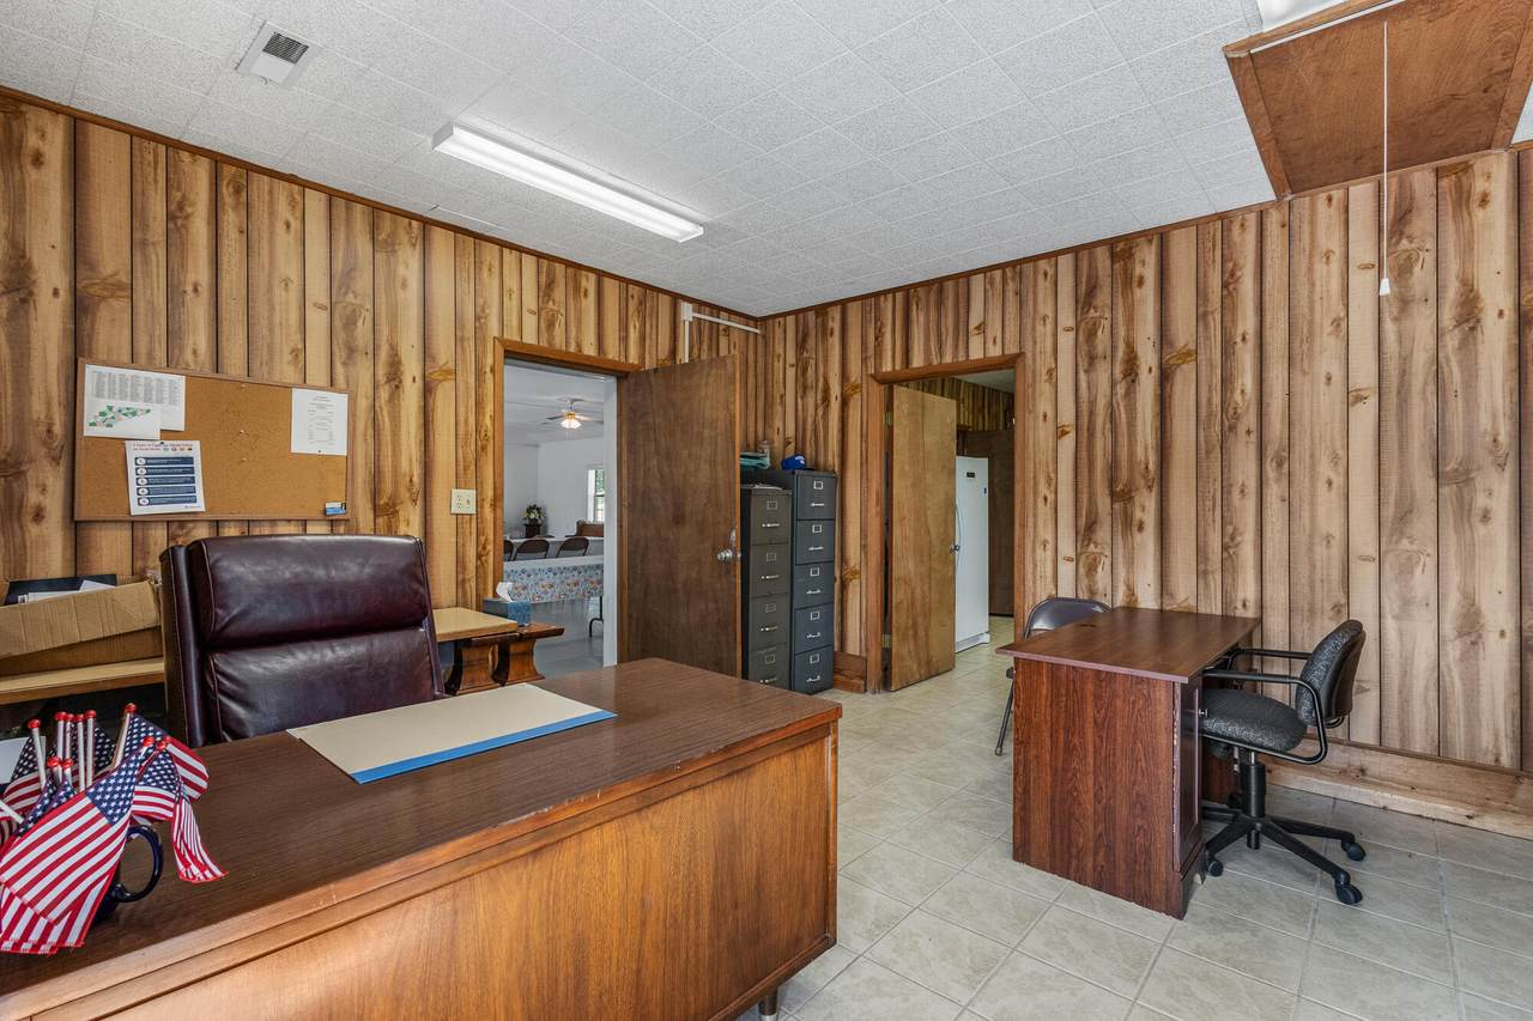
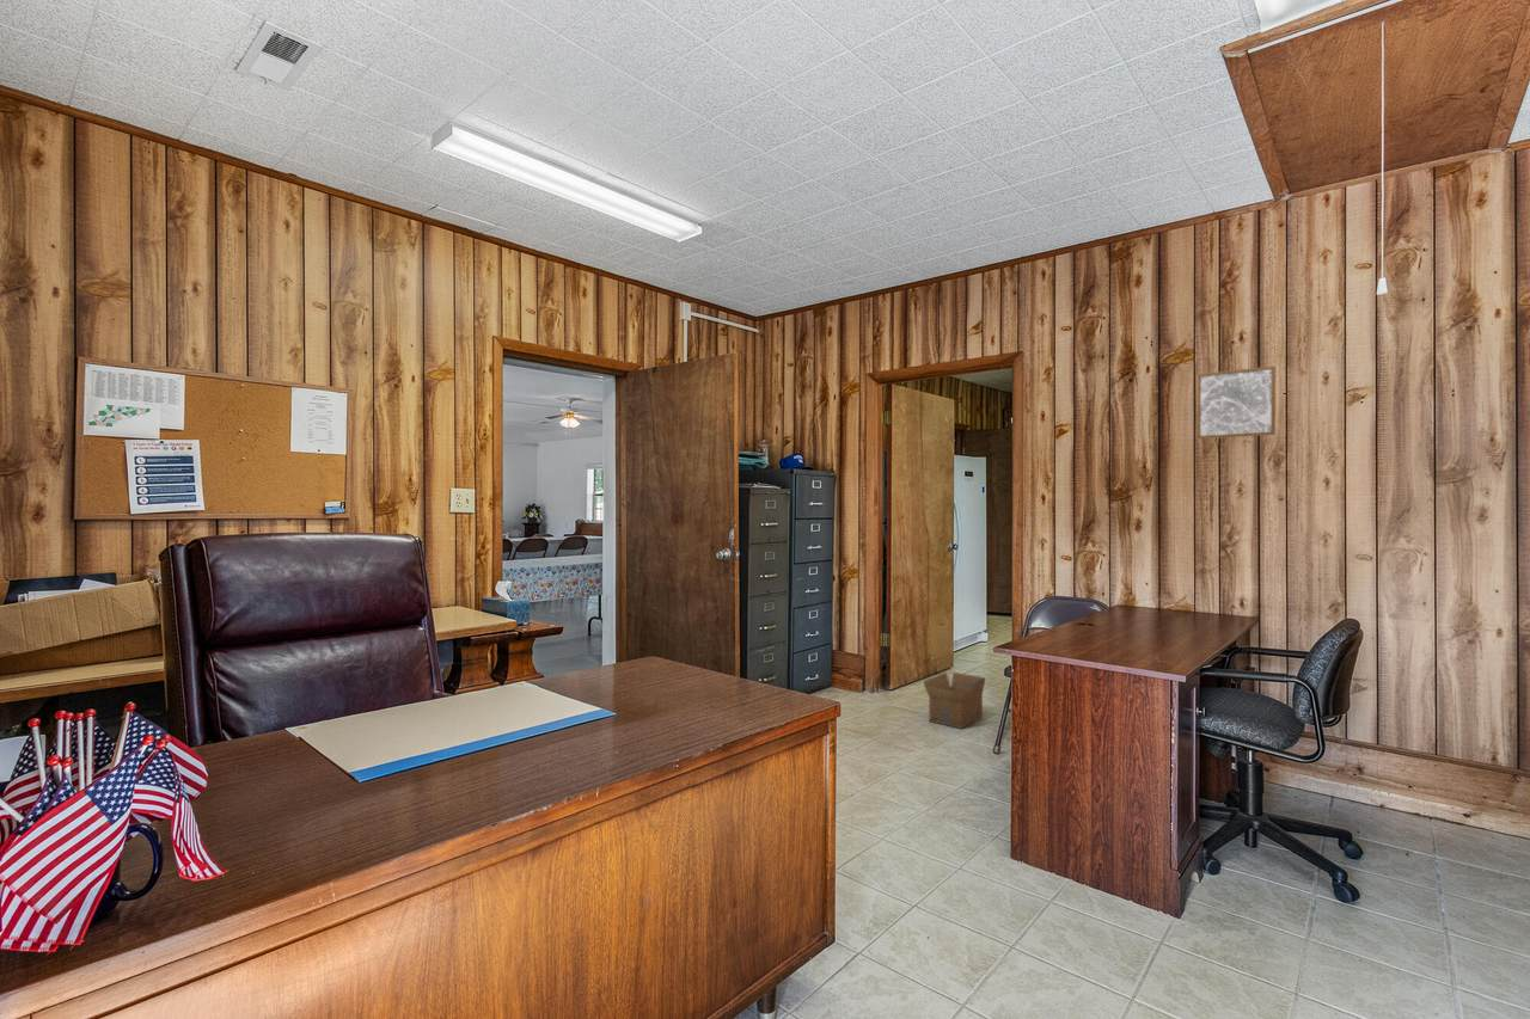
+ wall art (1235, 403)
+ cardboard box (953, 699)
